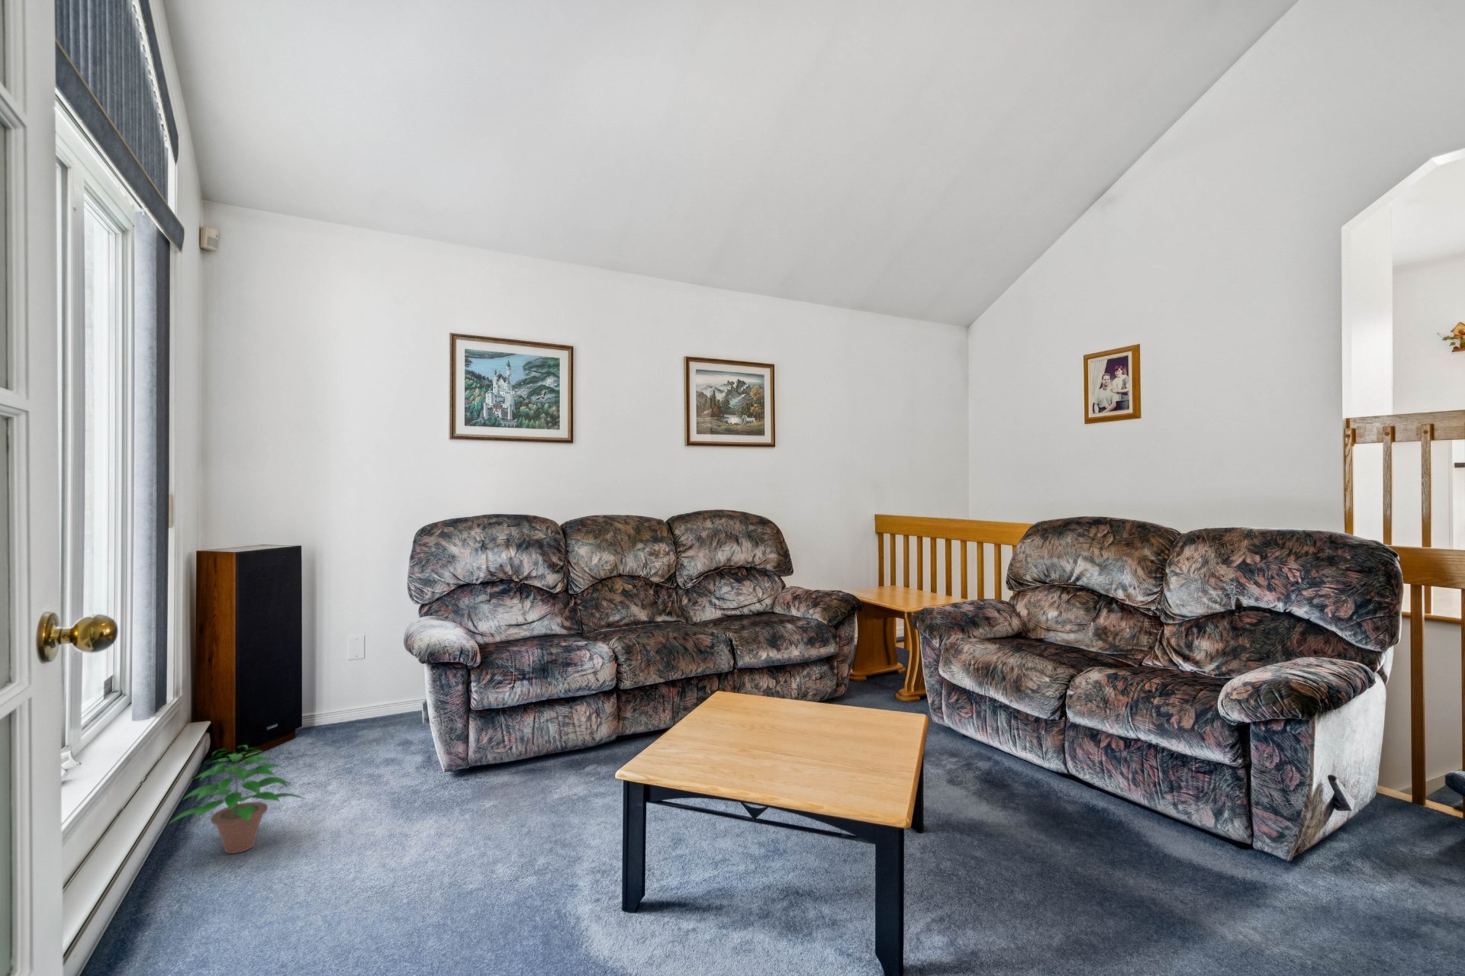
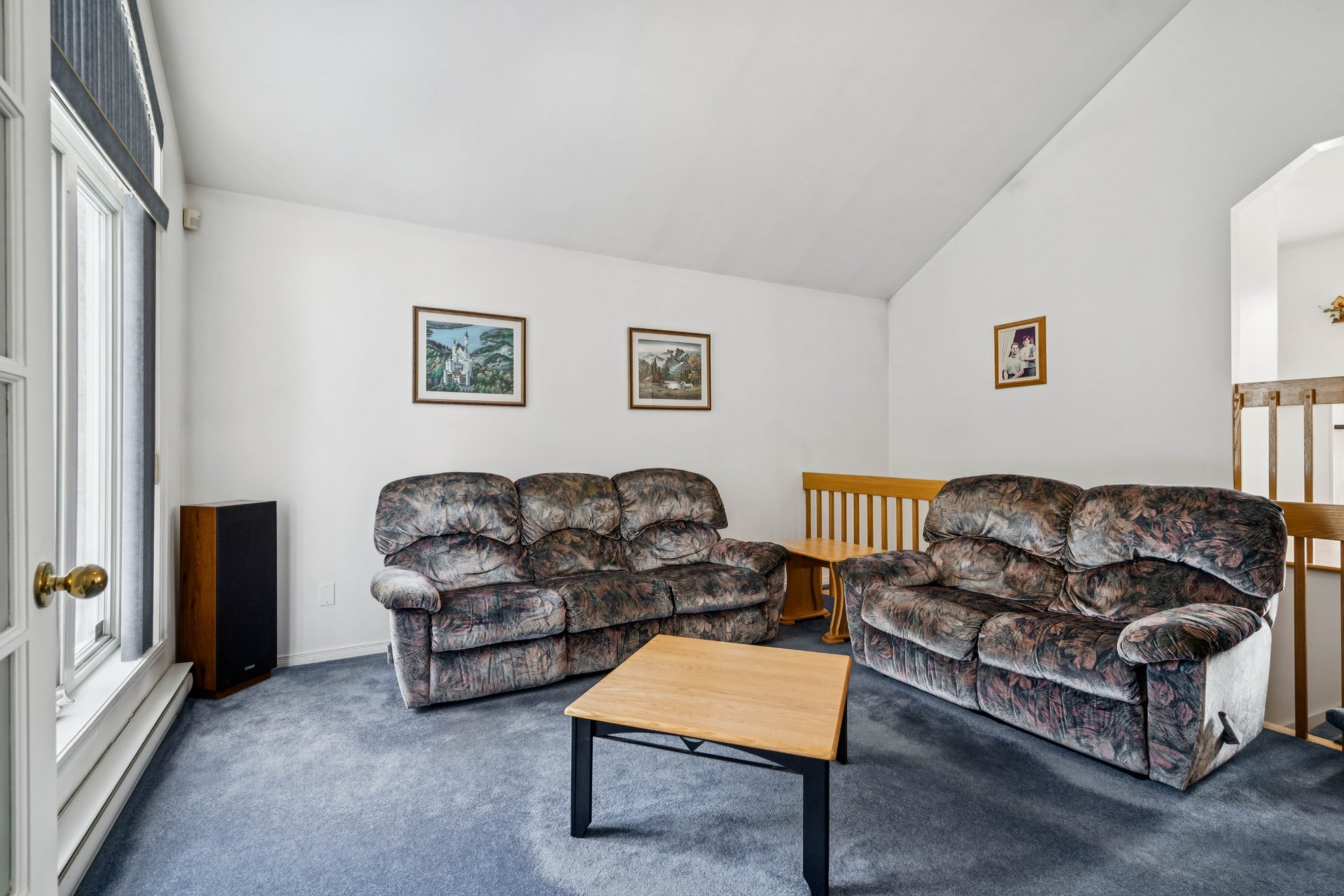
- potted plant (241, 793)
